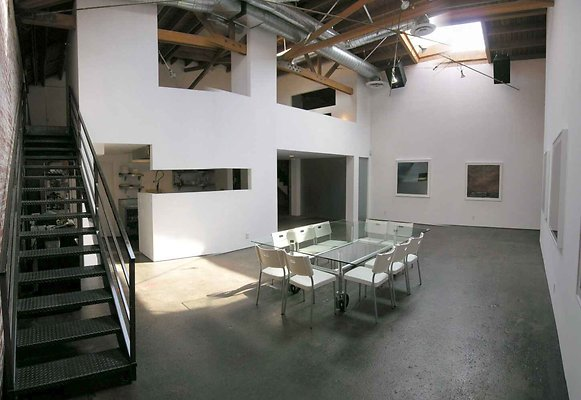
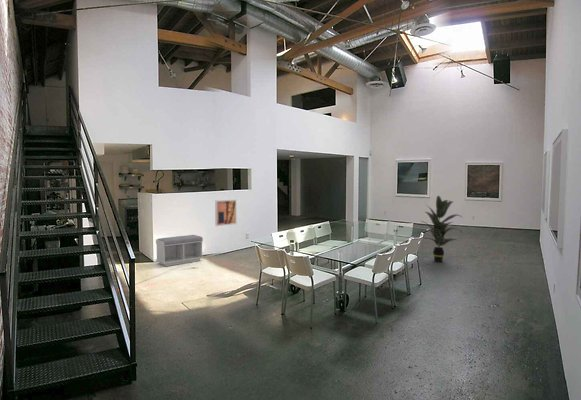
+ bench (180, 249)
+ wall art (226, 212)
+ indoor plant (440, 228)
